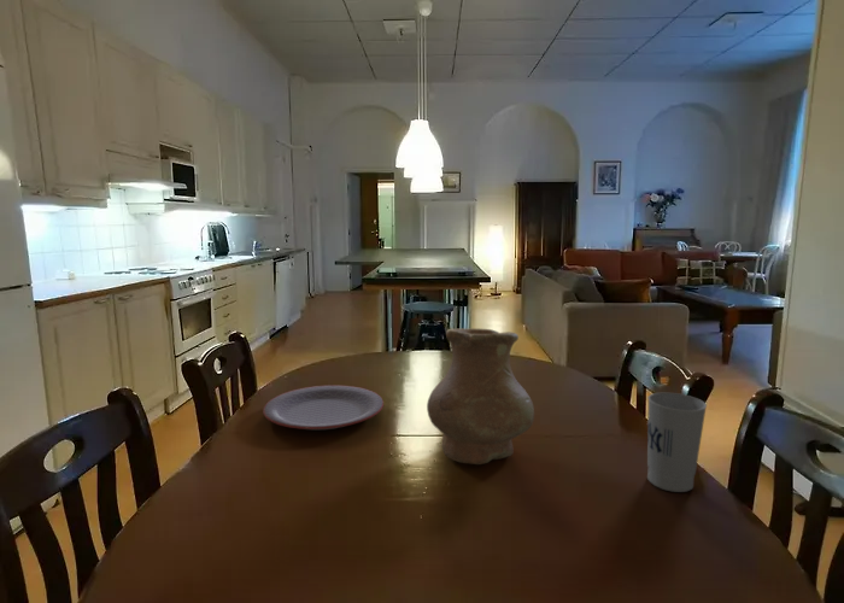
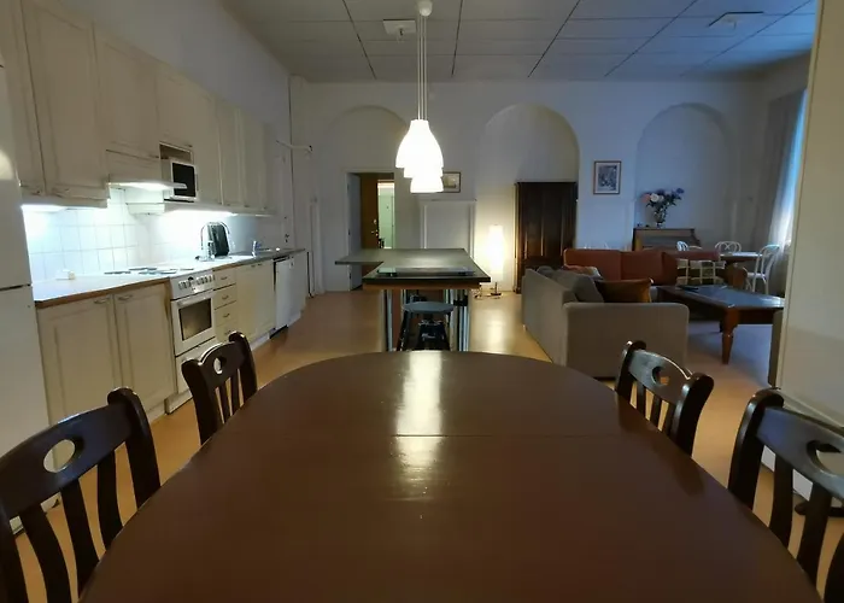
- cup (673, 441)
- plate (324, 408)
- vase (480, 391)
